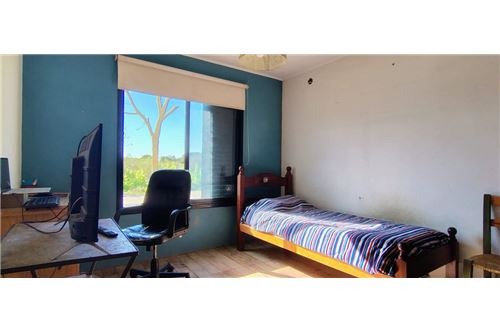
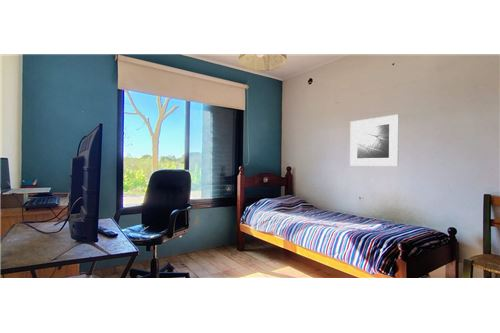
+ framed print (372, 142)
